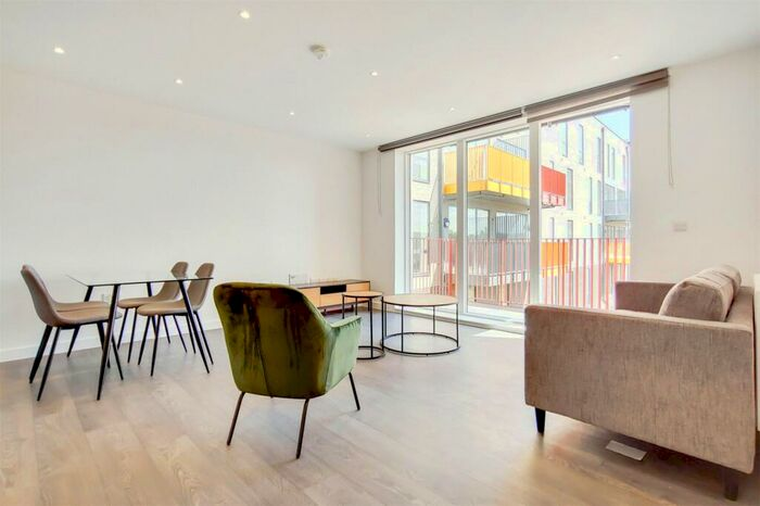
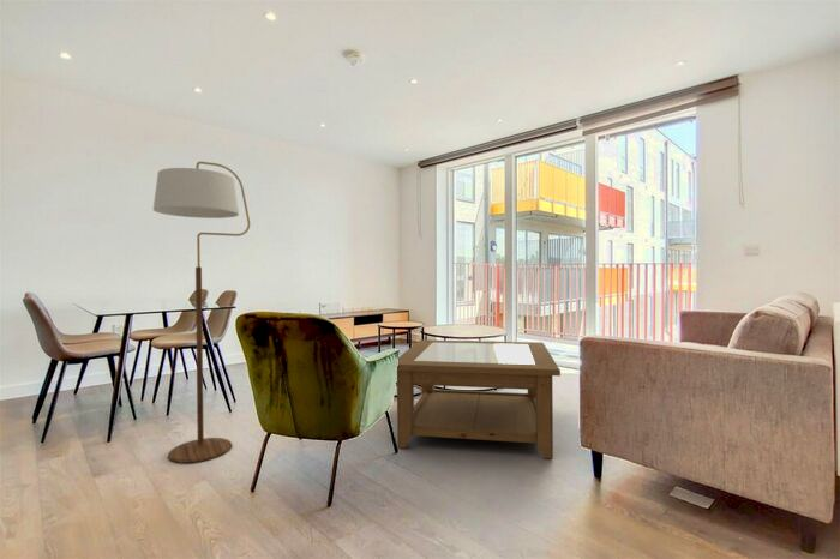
+ floor lamp (200, 305)
+ coffee table (476, 386)
